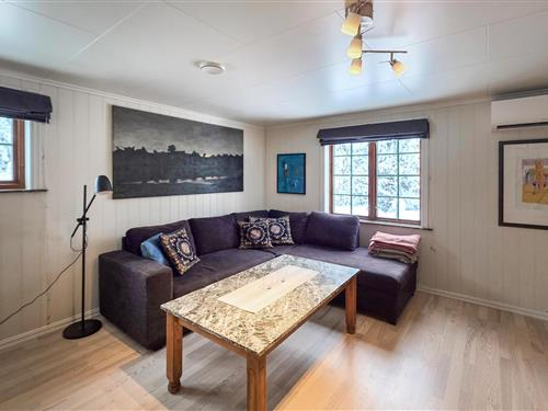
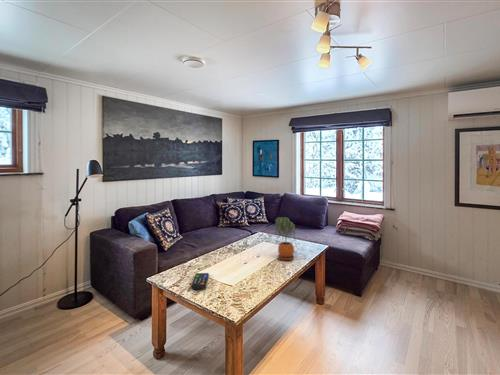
+ remote control (200, 280)
+ potted plant (285, 238)
